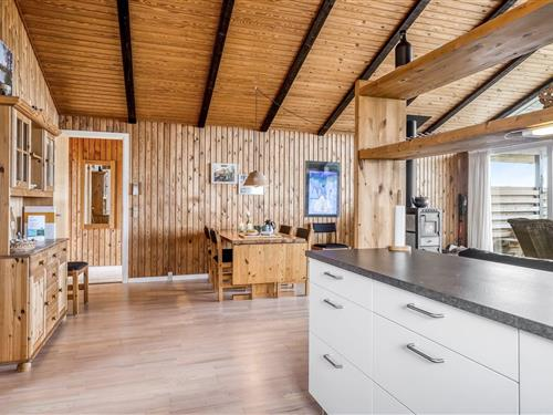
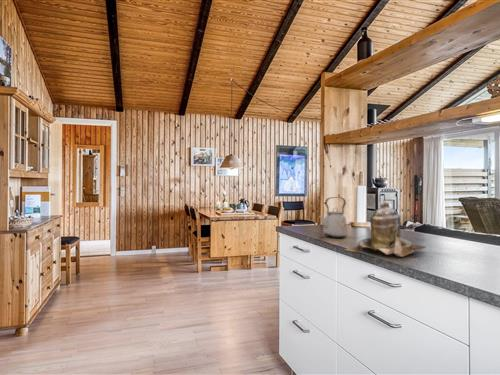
+ kettle (331, 217)
+ teapot (384, 226)
